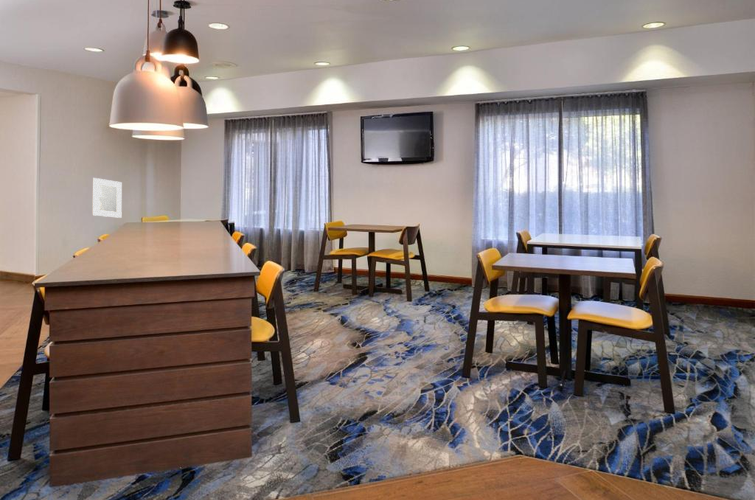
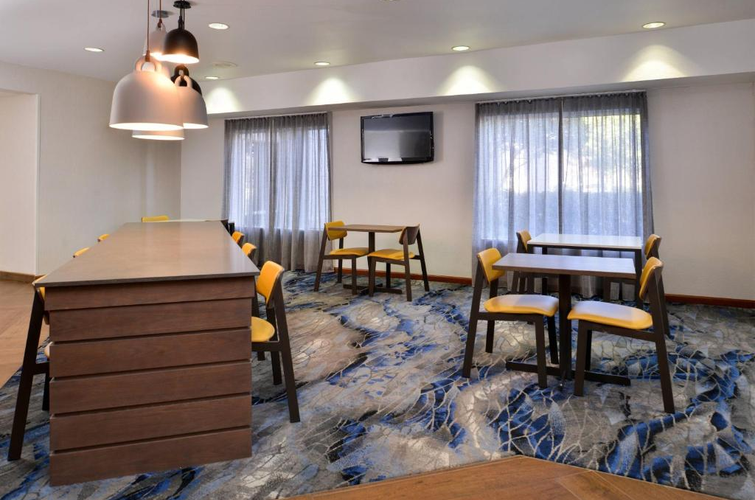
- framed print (107, 198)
